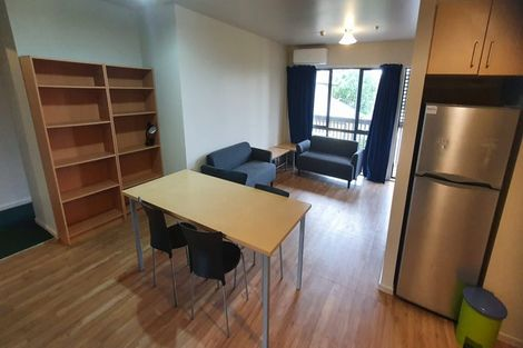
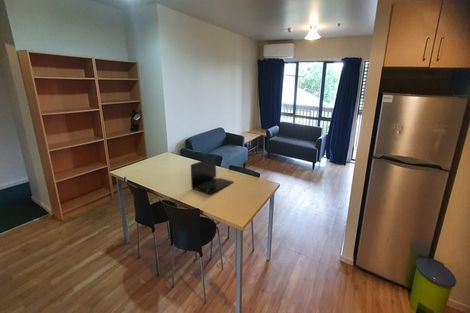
+ laptop (213, 174)
